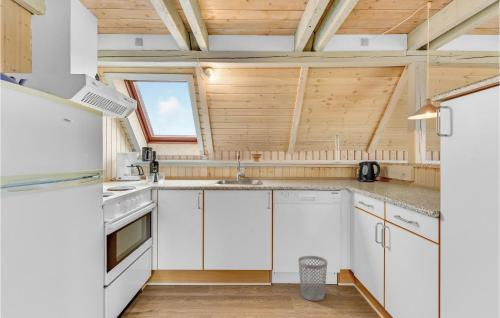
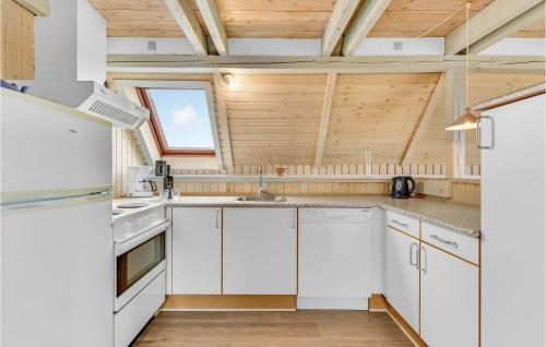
- wastebasket (312, 277)
